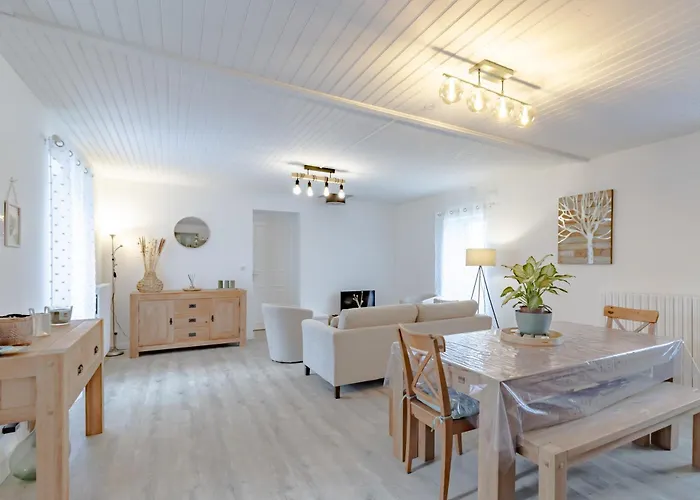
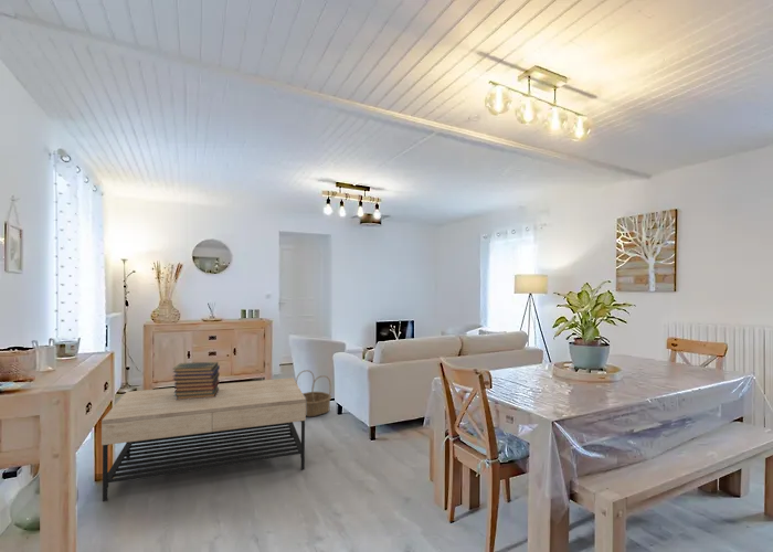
+ coffee table (213, 429)
+ book stack (197, 380)
+ basket (313, 392)
